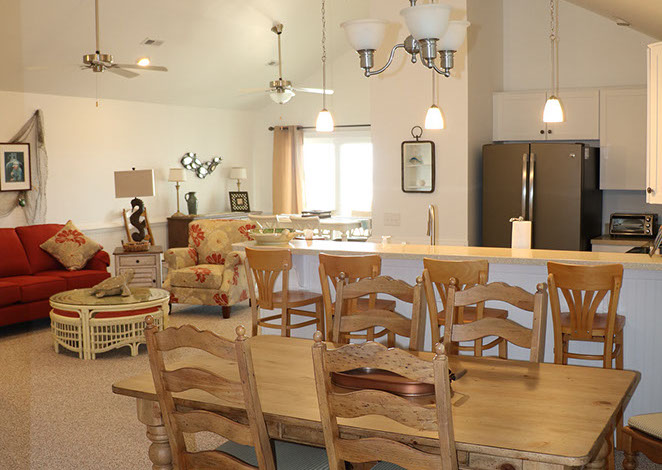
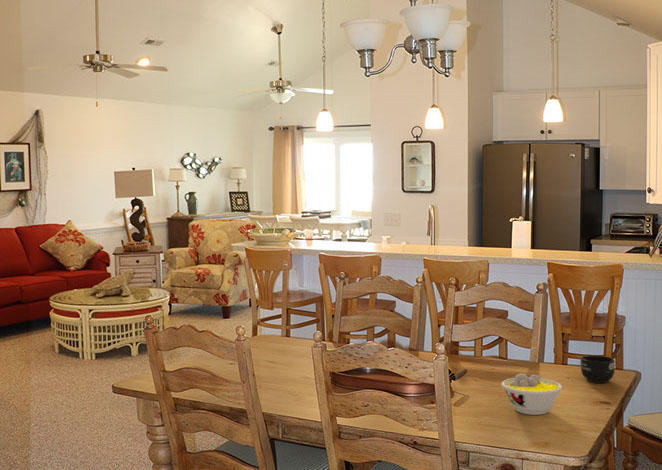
+ mug (597, 368)
+ bowl (531, 393)
